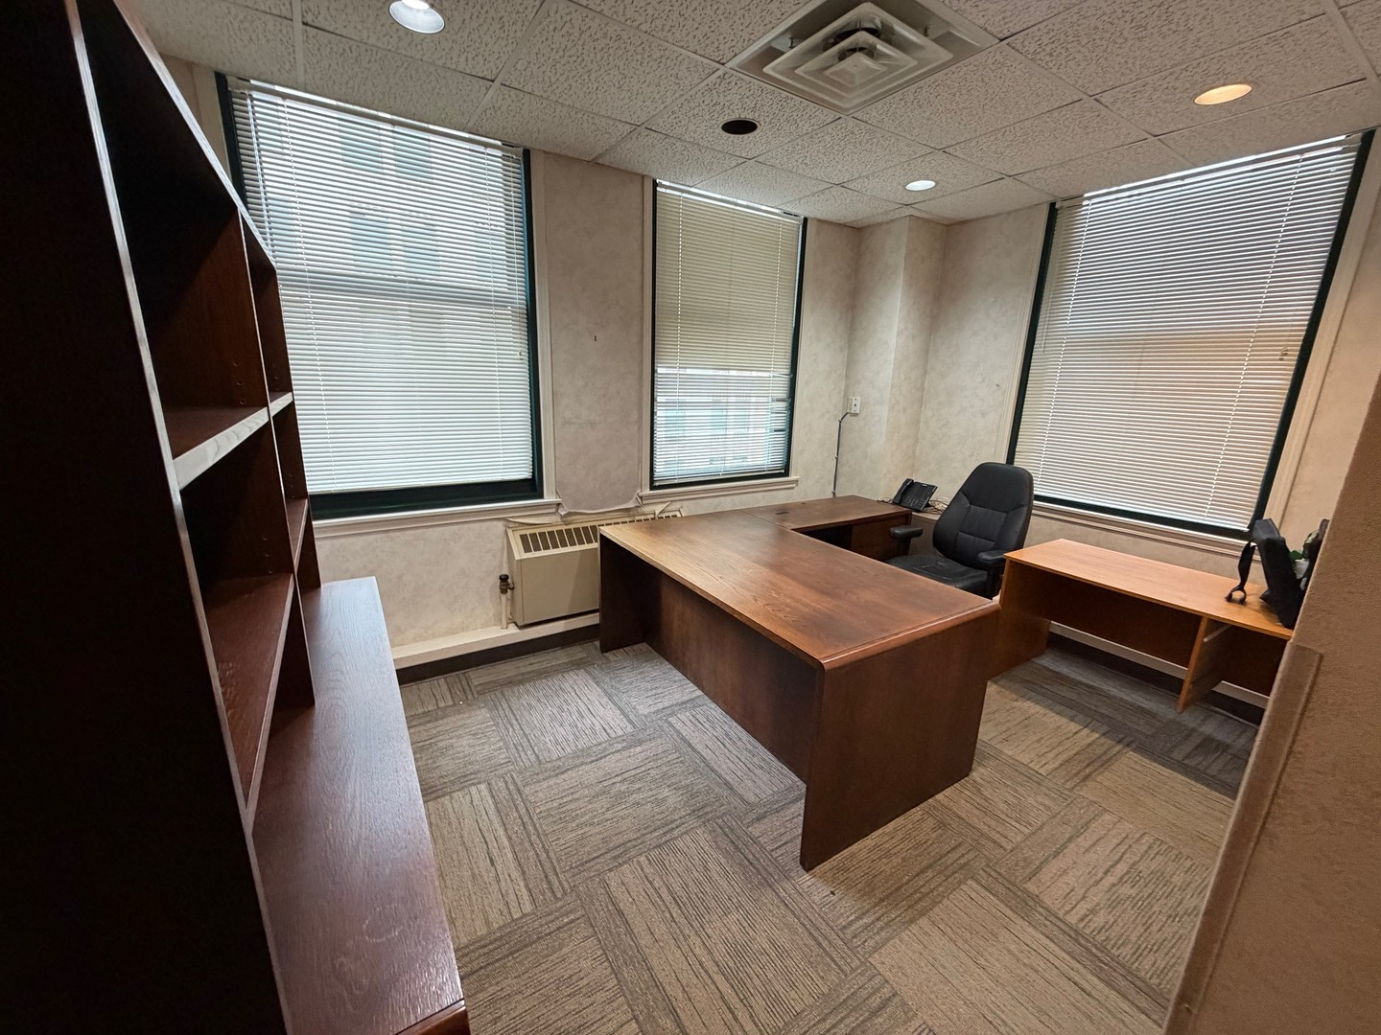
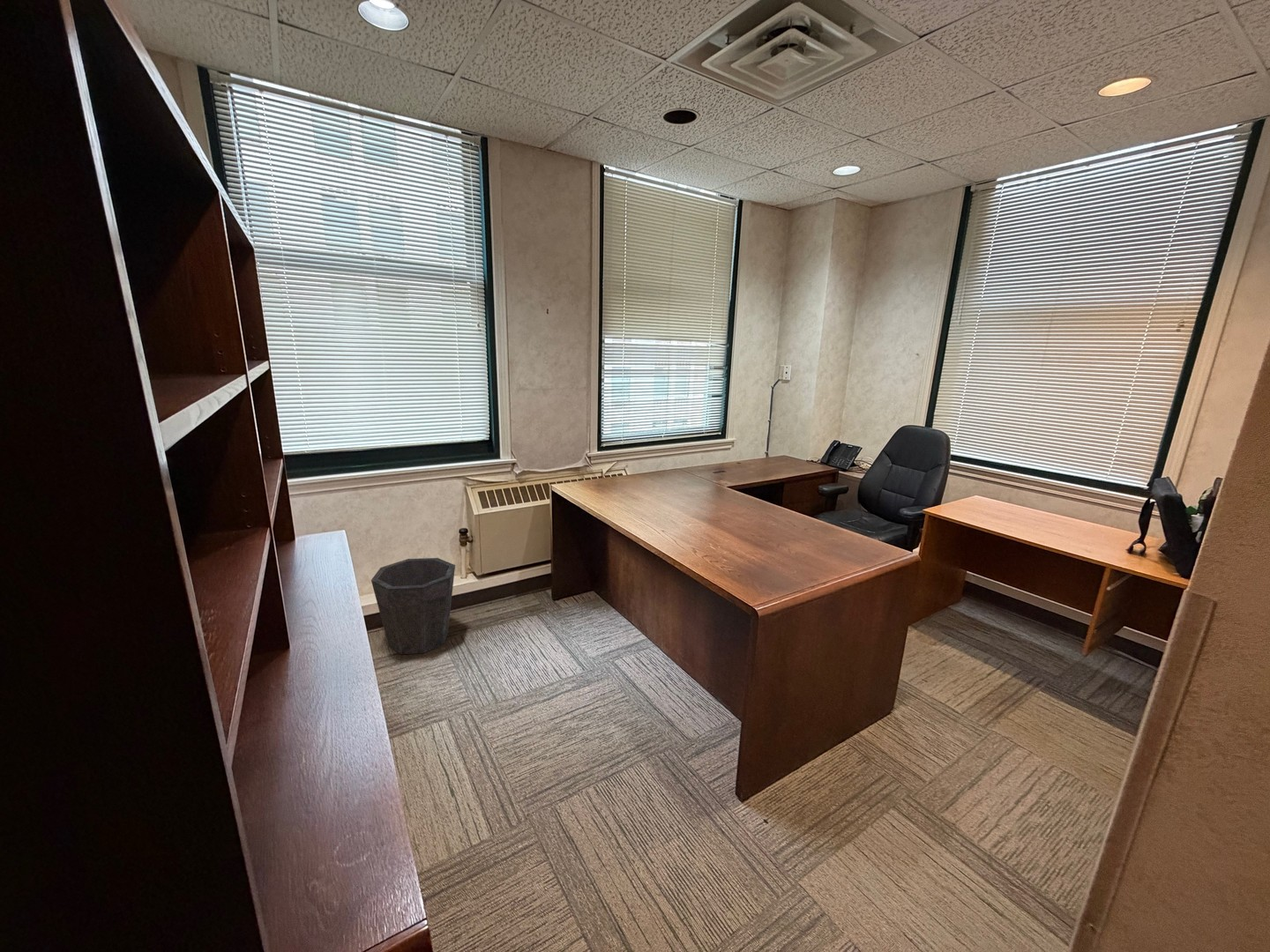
+ waste bin (416, 606)
